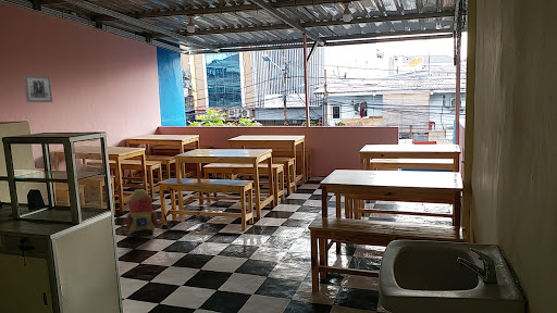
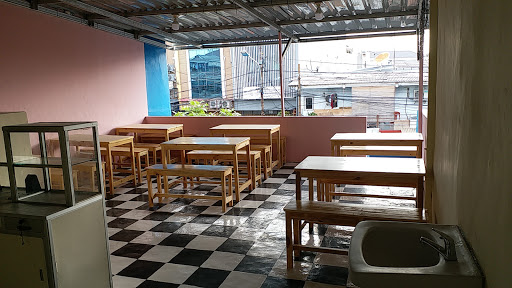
- wall art (38, 89)
- backpack (140, 212)
